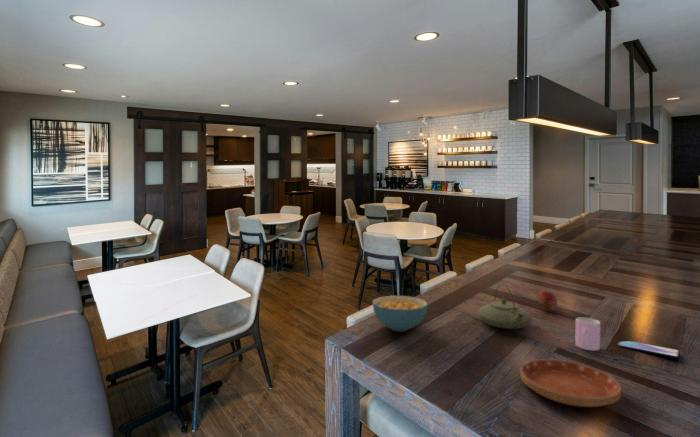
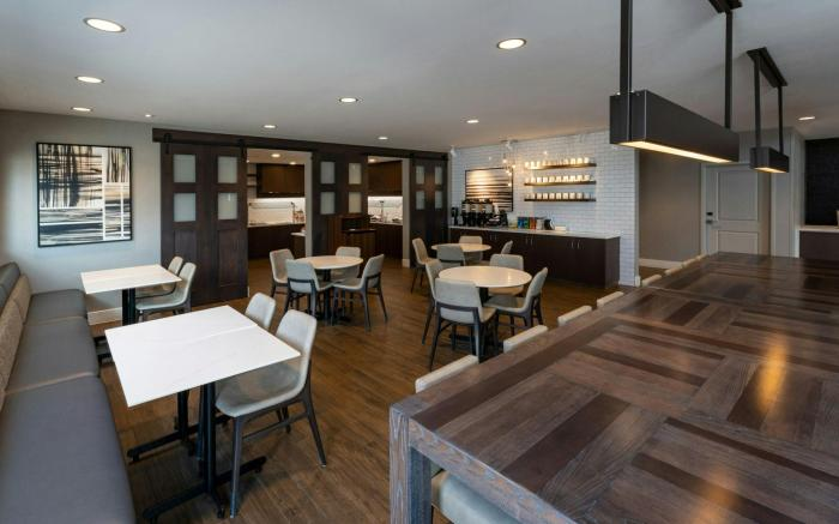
- apple (546, 301)
- cup (586, 335)
- smartphone (647, 348)
- cereal bowl (399, 315)
- saucer (567, 382)
- teapot (505, 305)
